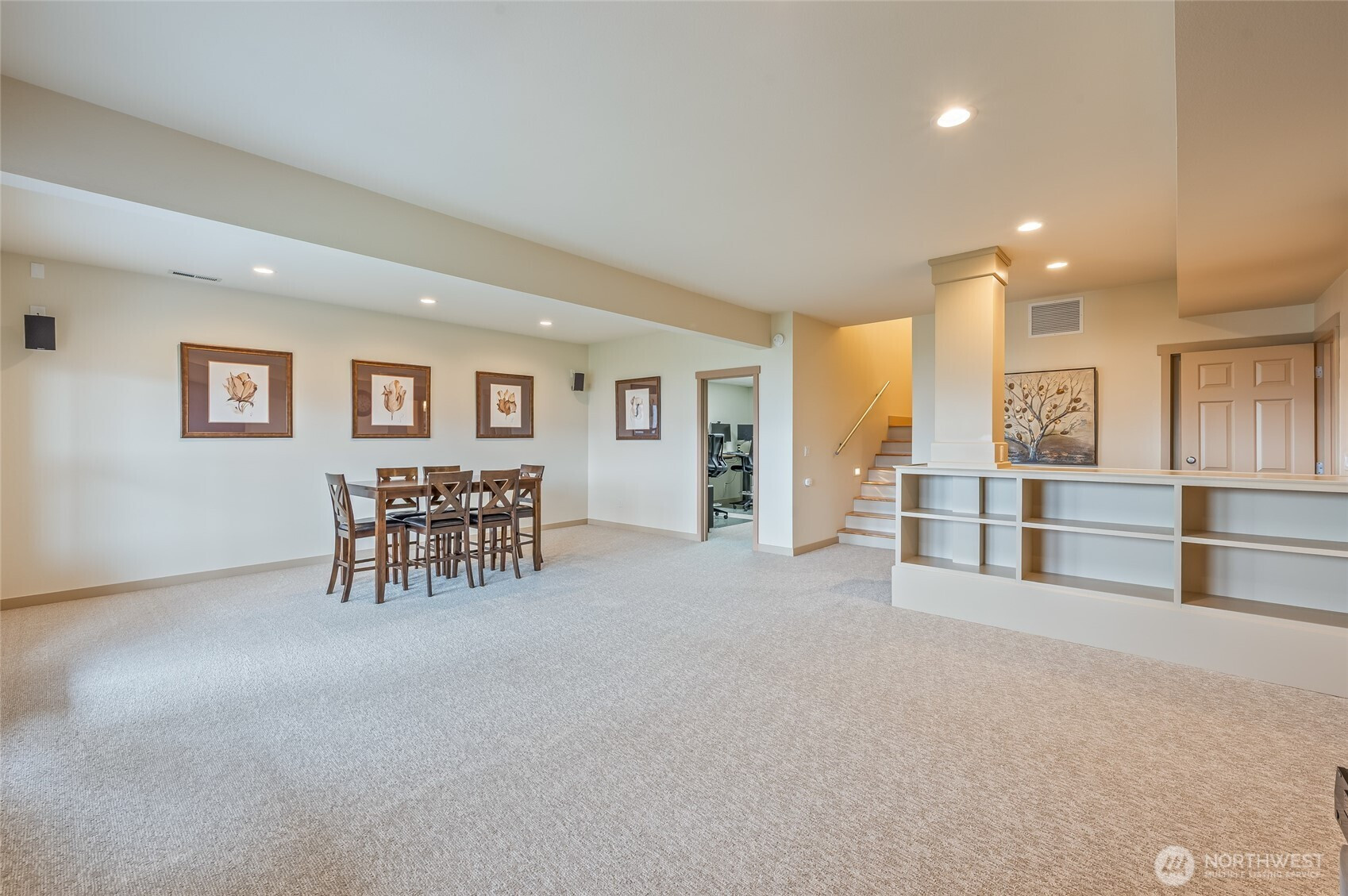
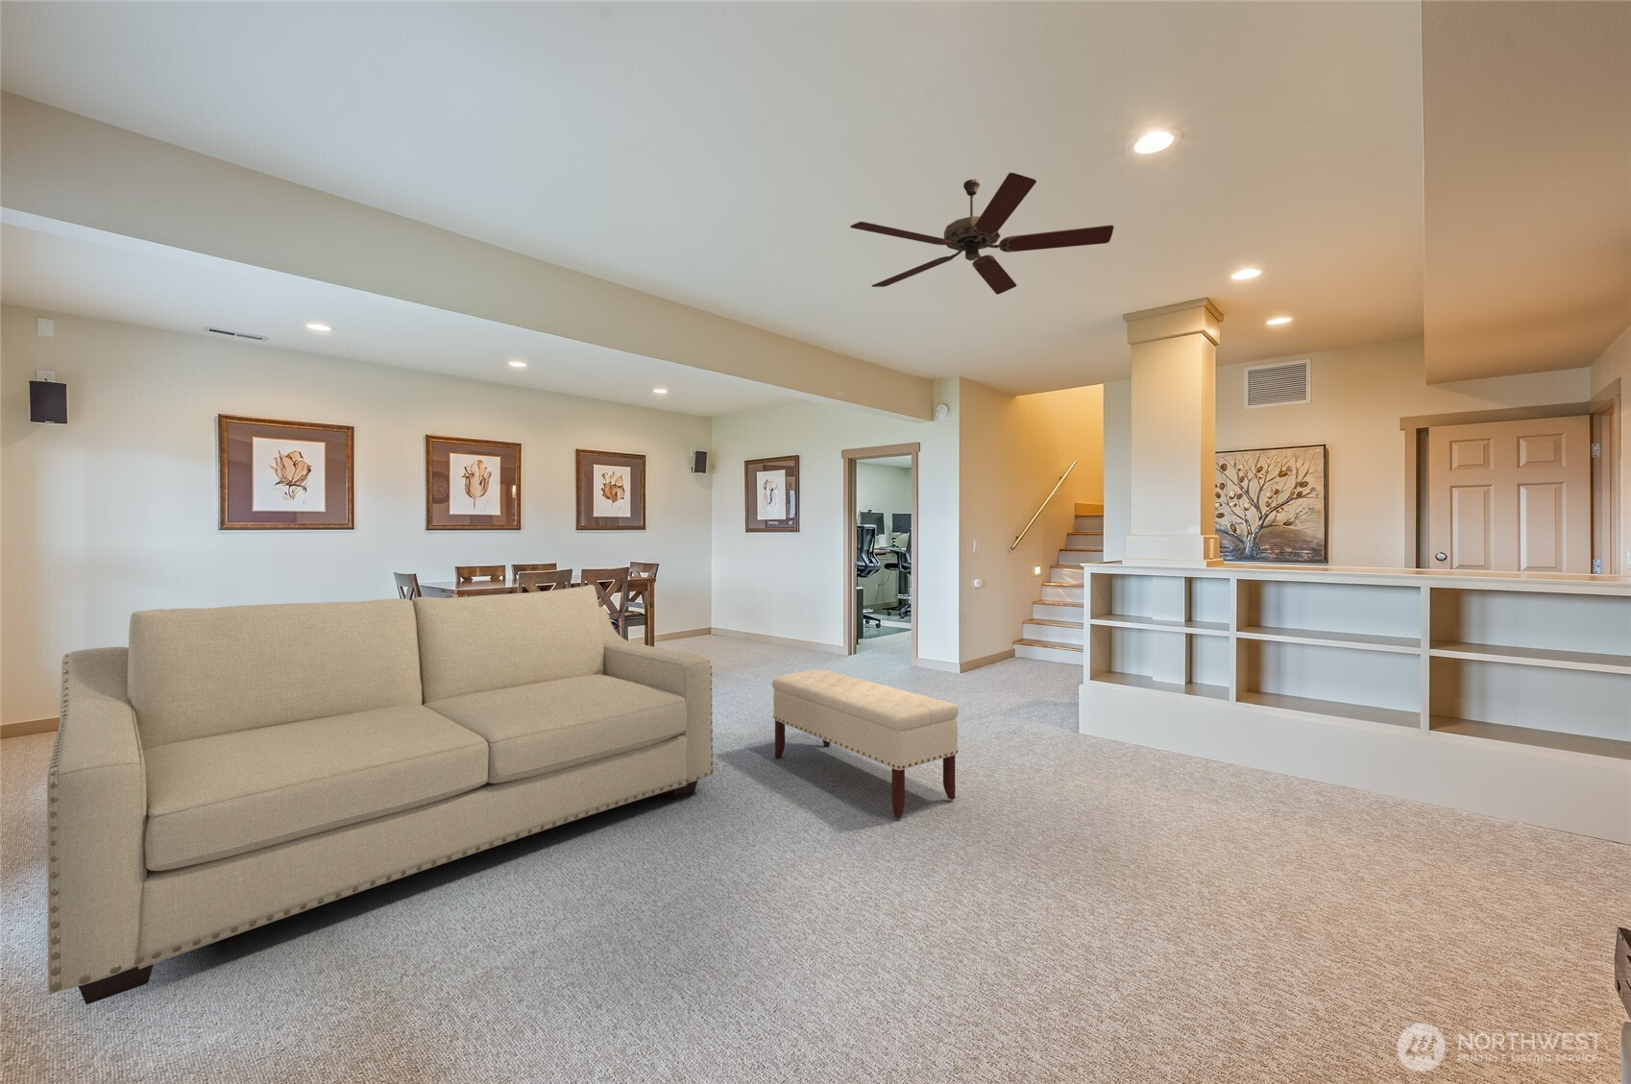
+ sofa (438, 715)
+ bench (857, 732)
+ ceiling fan (981, 220)
